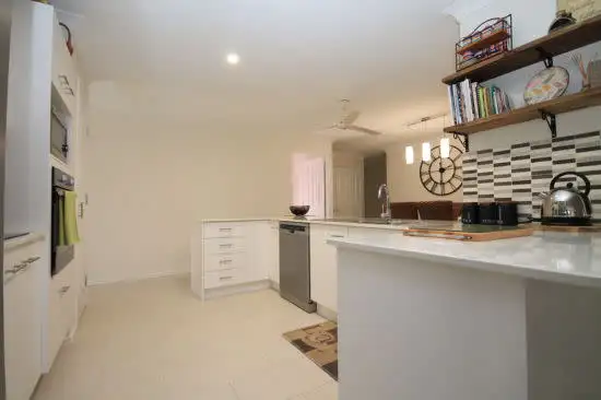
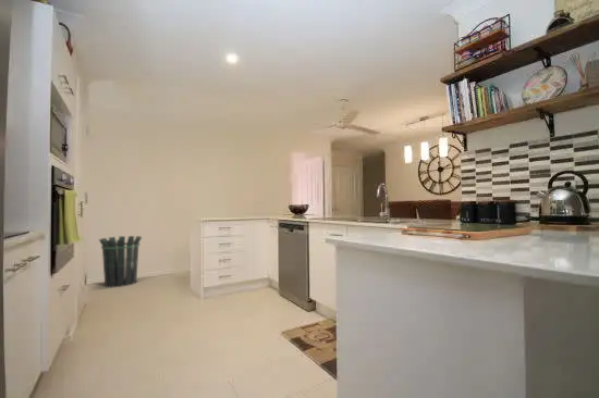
+ waste bin (121, 260)
